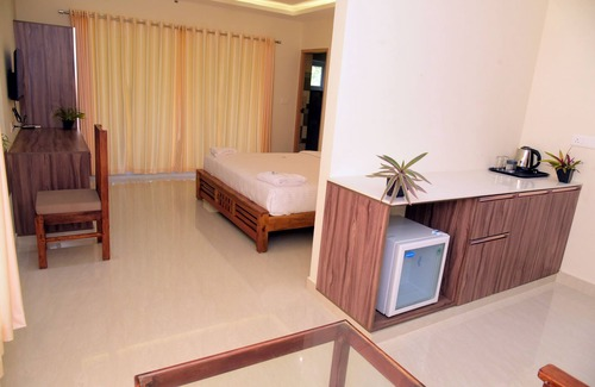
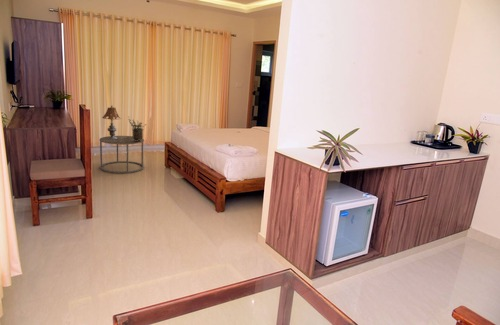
+ side table (117, 153)
+ potted plant (136, 128)
+ table lamp (112, 121)
